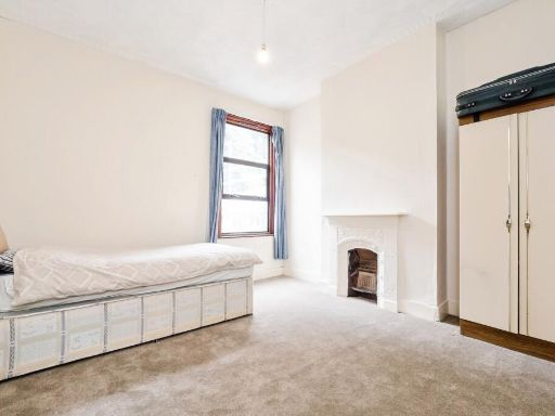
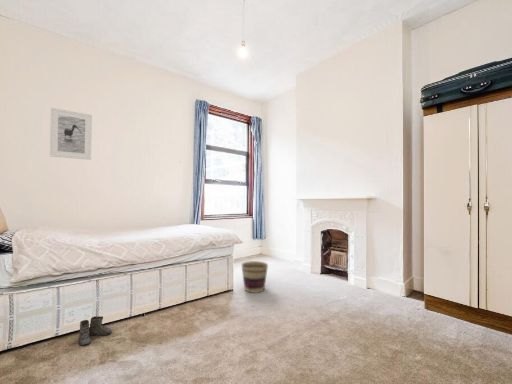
+ boots (92, 329)
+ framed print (71, 134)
+ basket (254, 276)
